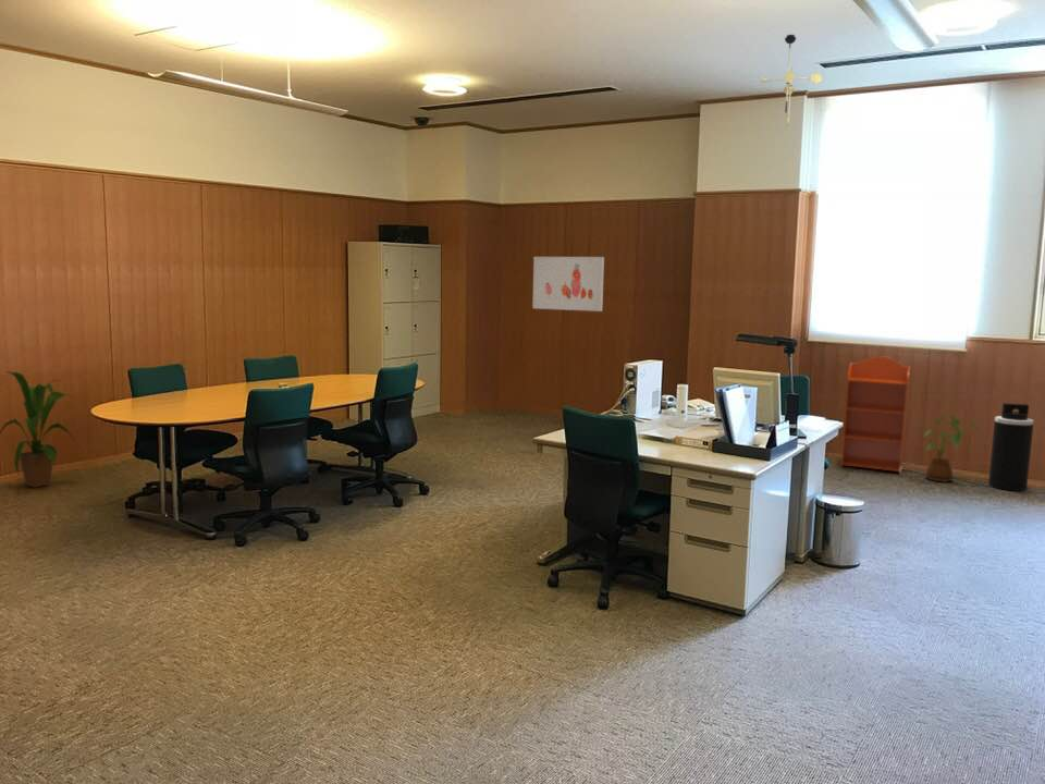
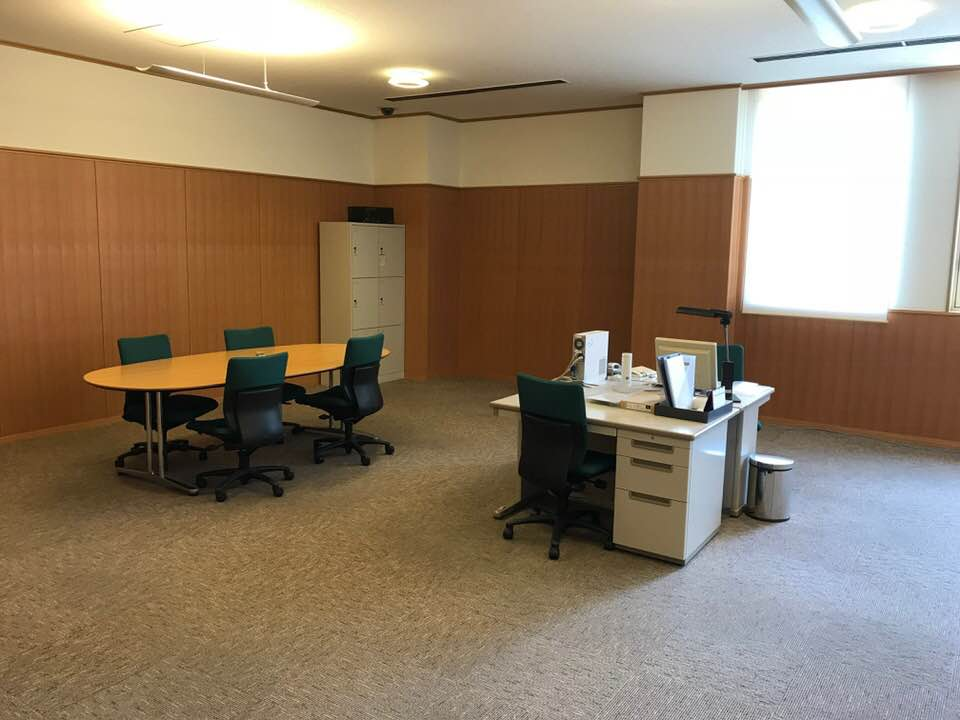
- wall art (567, 283)
- ceiling light fixture (790, 81)
- bookcase (875, 413)
- house plant (945, 449)
- house plant (44, 425)
- trash can (1011, 445)
